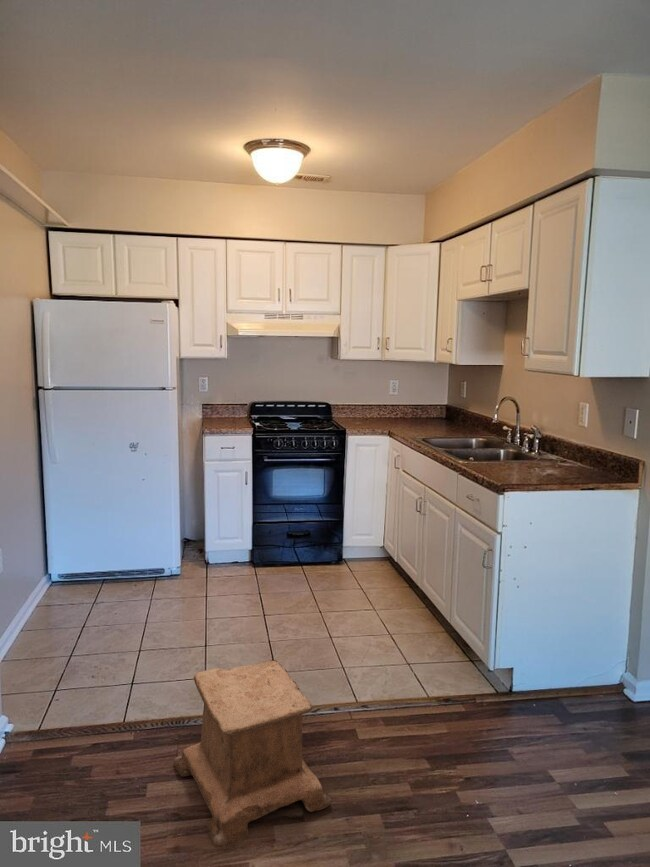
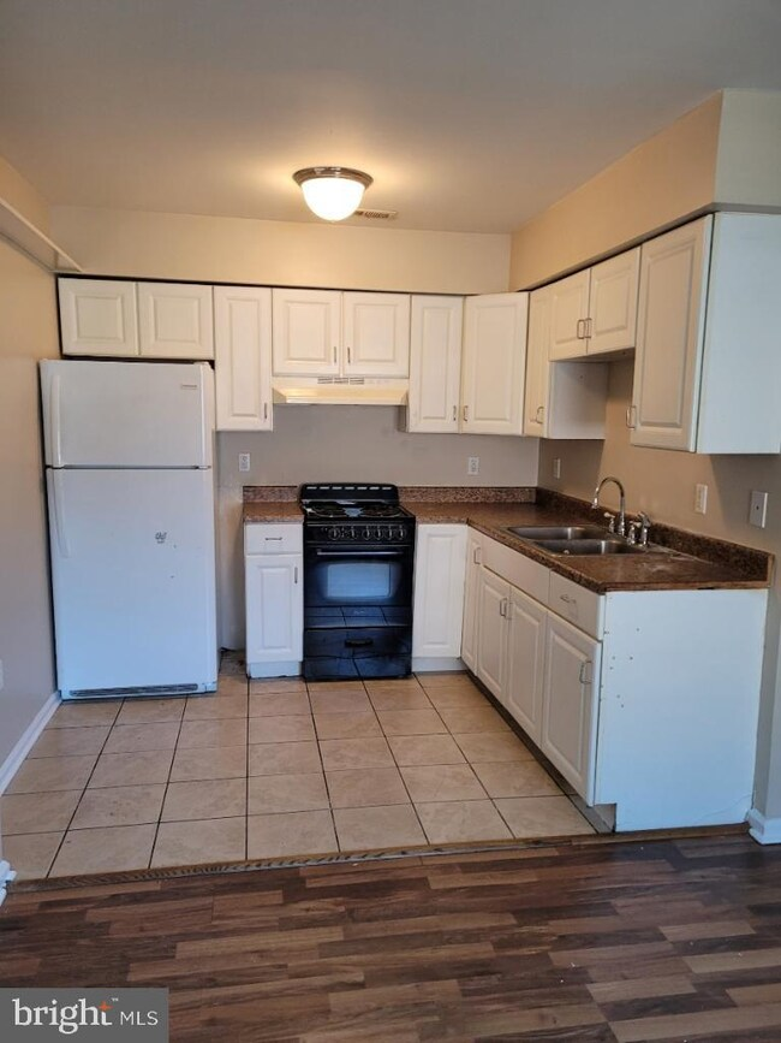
- stool (249, 736)
